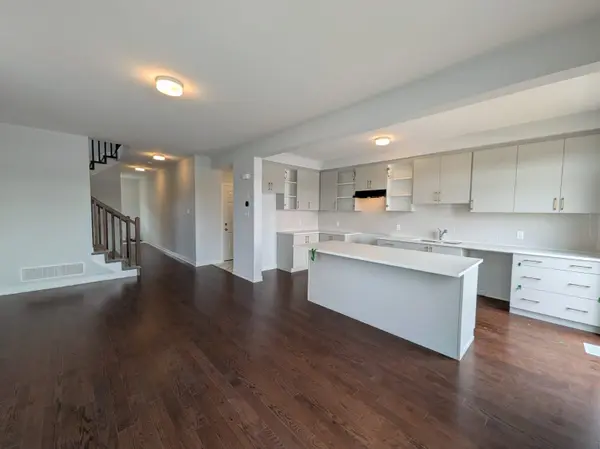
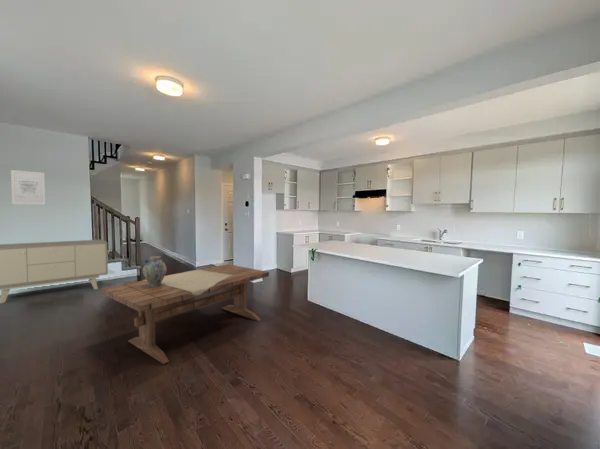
+ ceramic jug (154, 271)
+ dining table (196, 304)
+ sideboard (52, 268)
+ wall art (28, 187)
